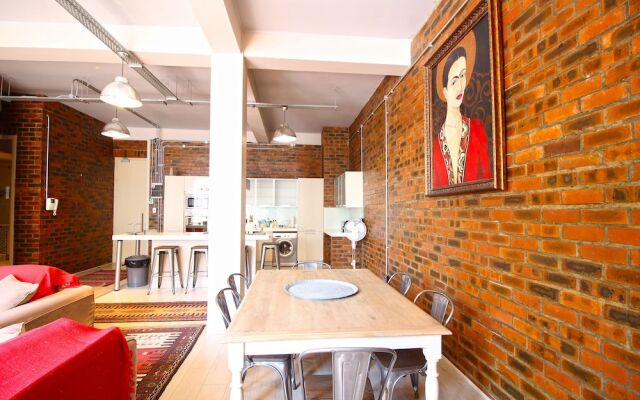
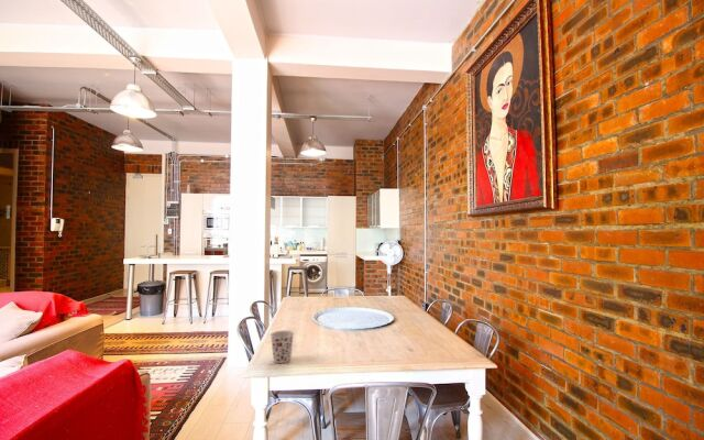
+ cup (282, 346)
